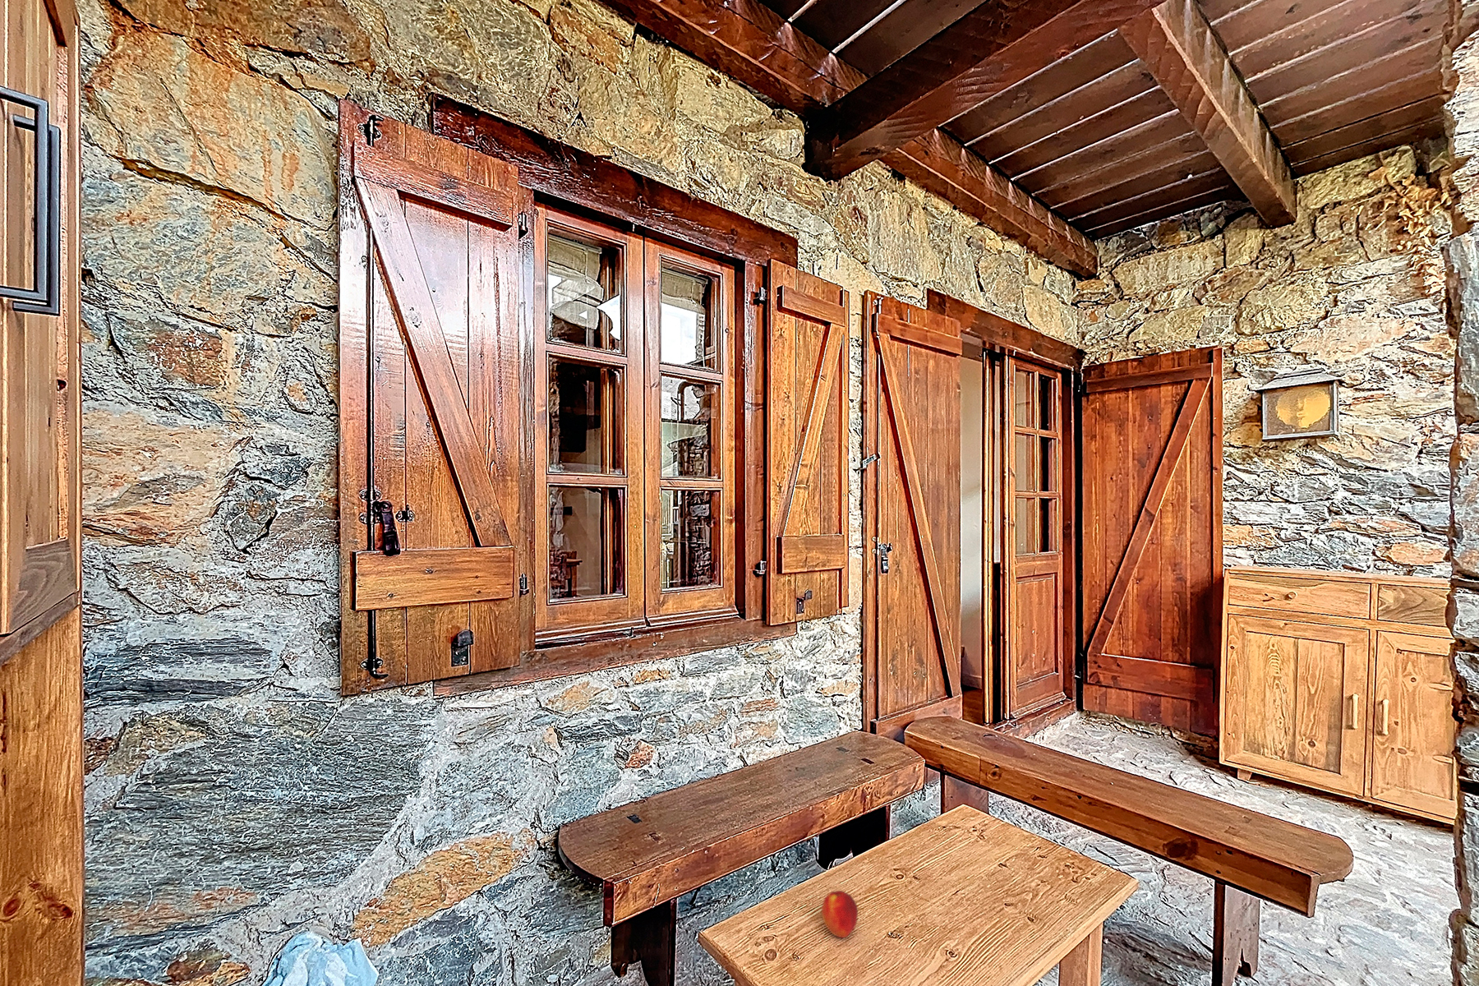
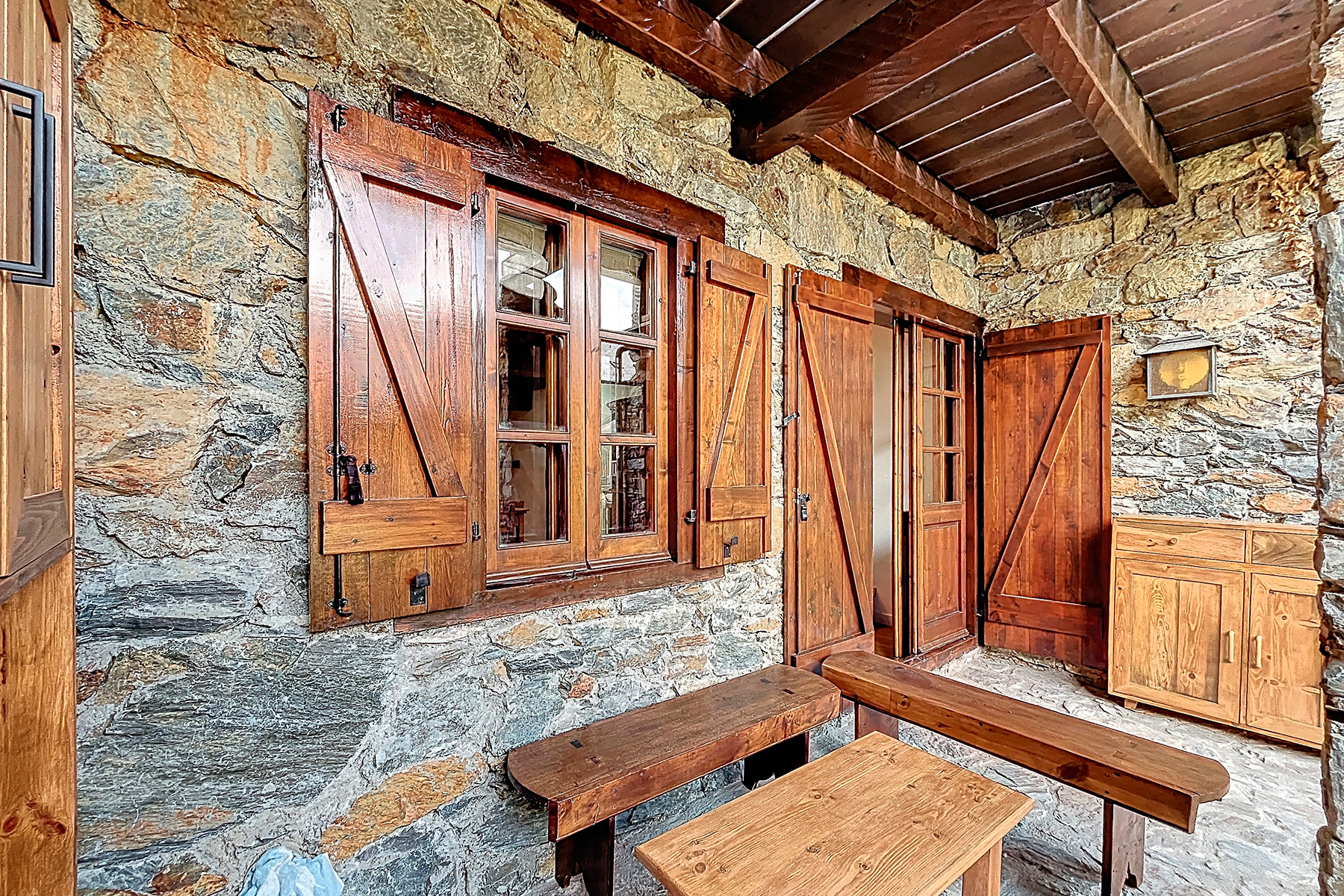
- peach (840, 913)
